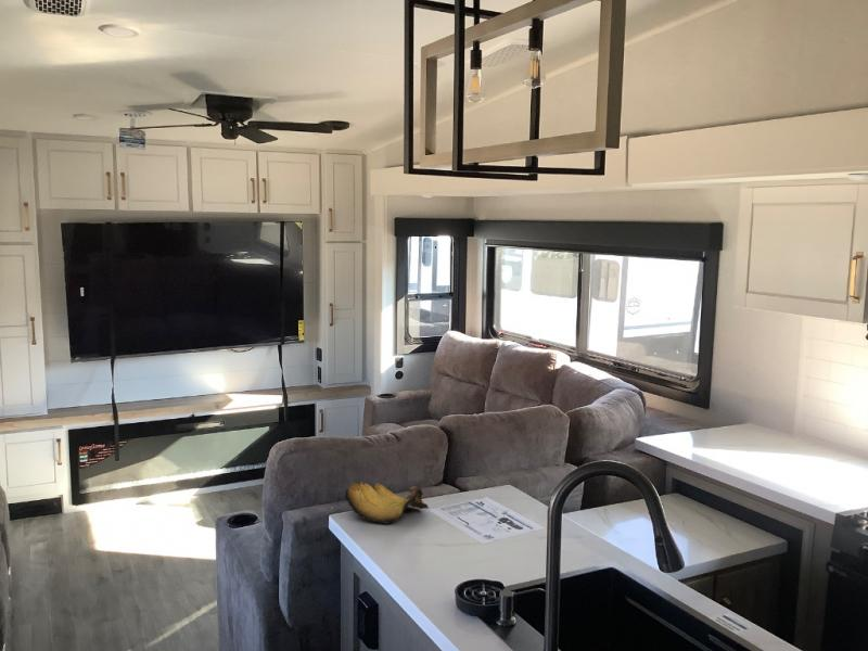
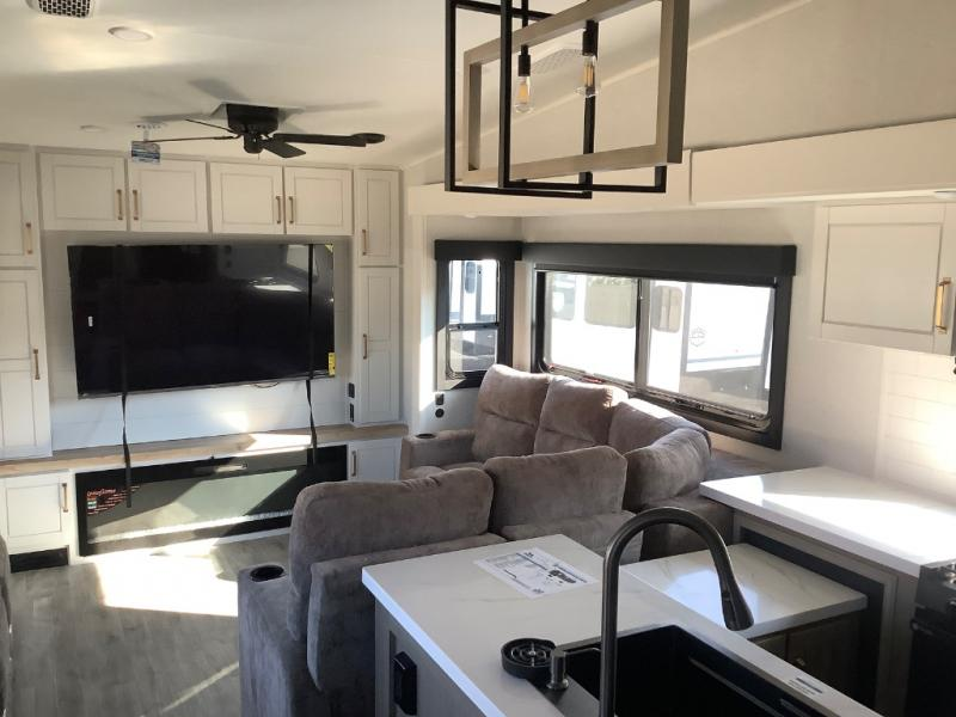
- banana bunch (387, 496)
